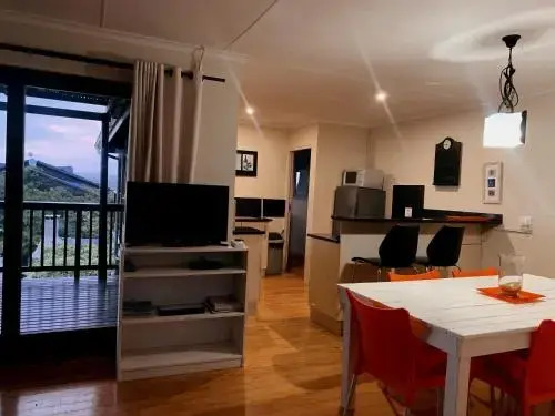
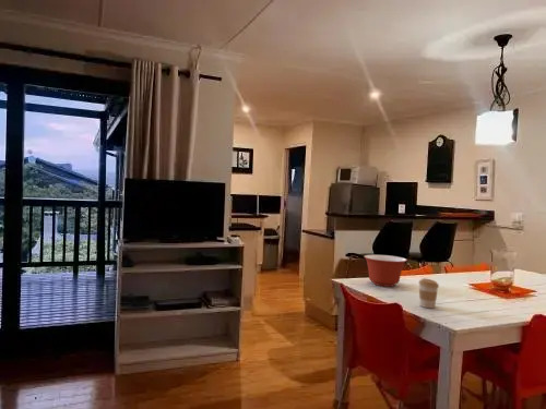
+ mixing bowl (384, 270)
+ coffee cup (428, 292)
